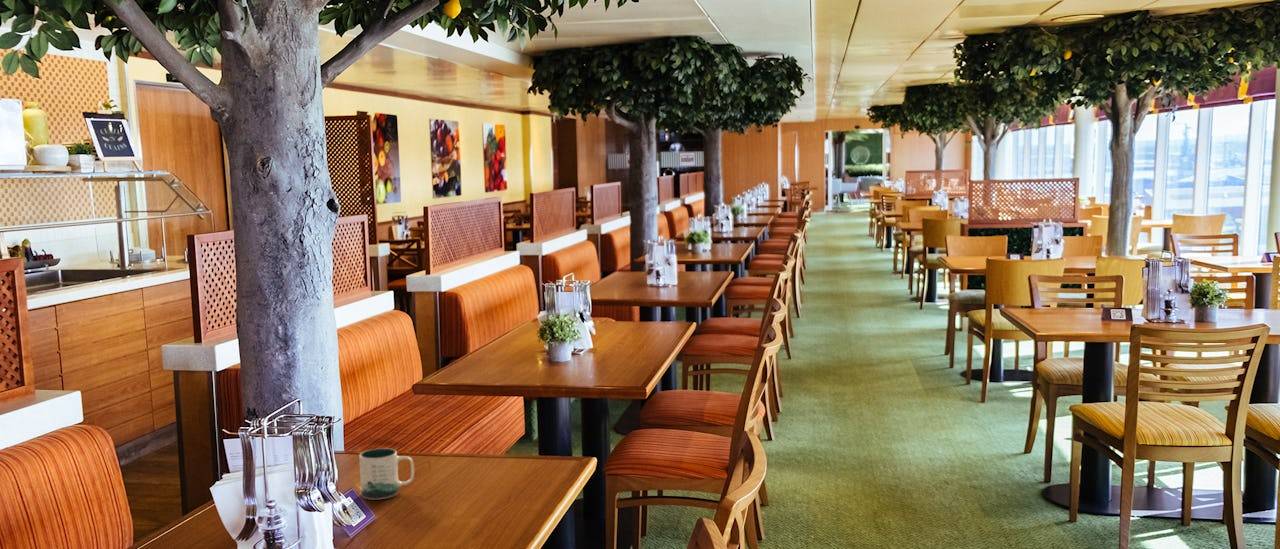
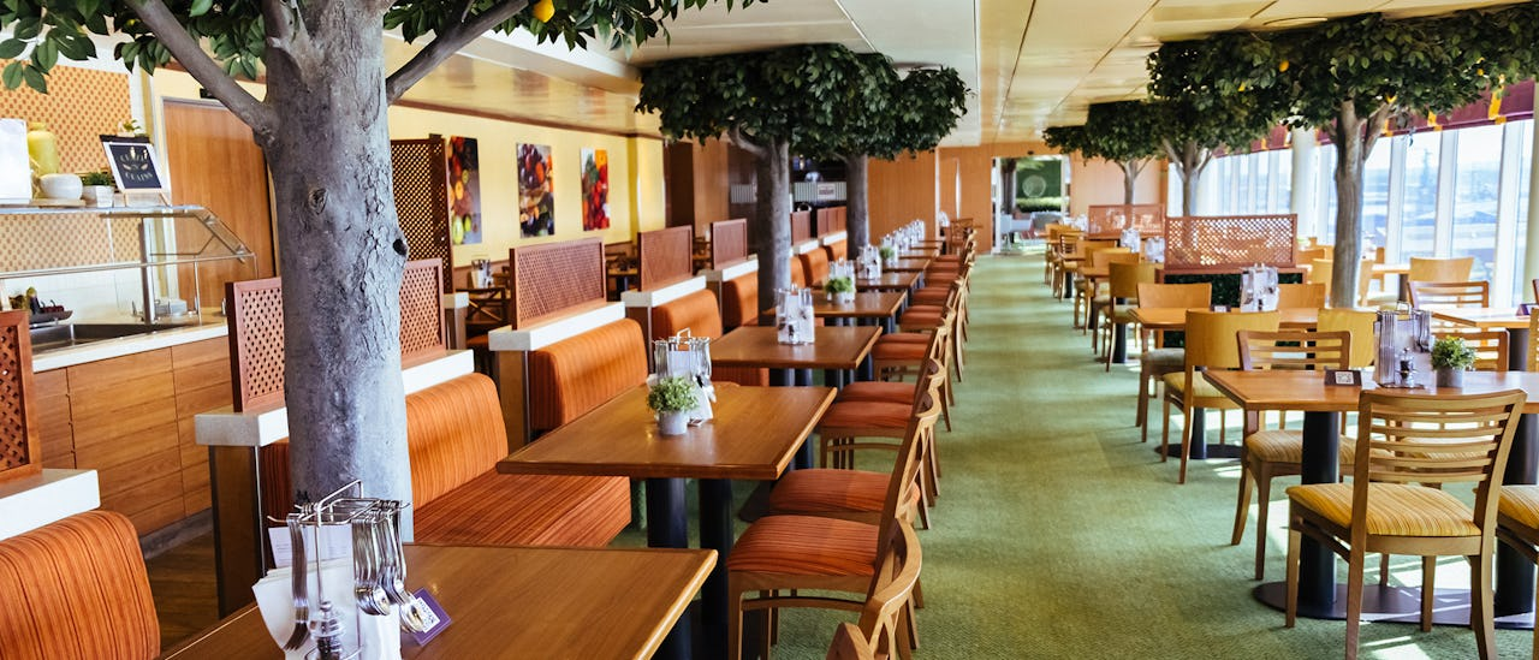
- mug (387, 472)
